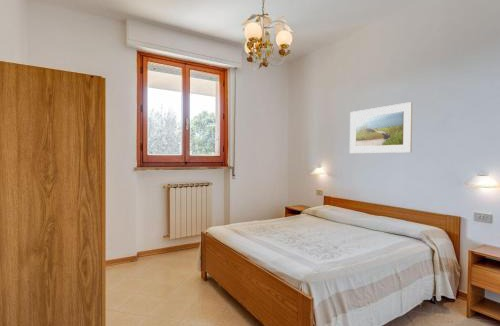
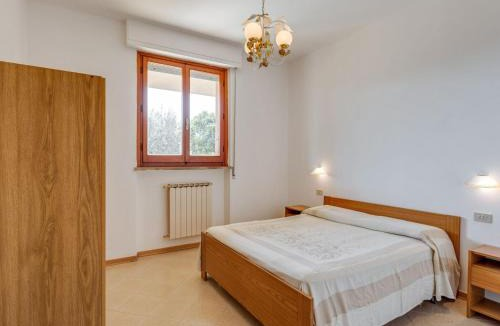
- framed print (377, 130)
